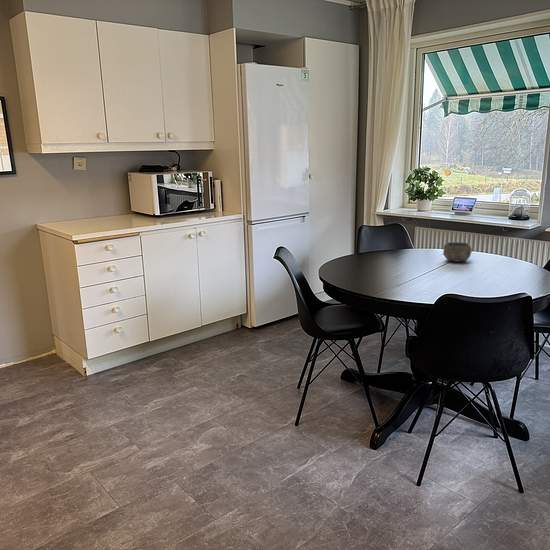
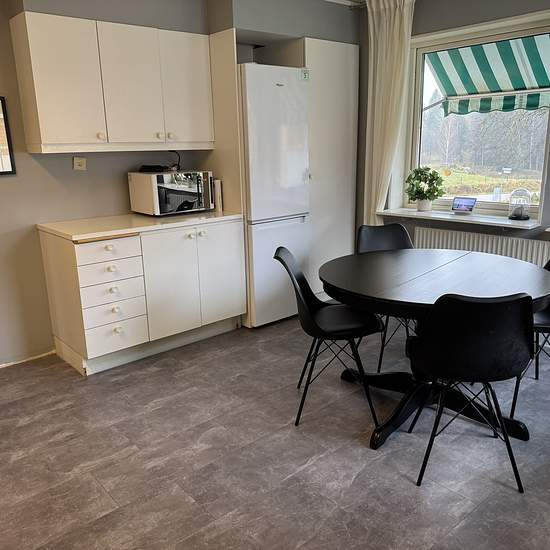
- bowl (457, 252)
